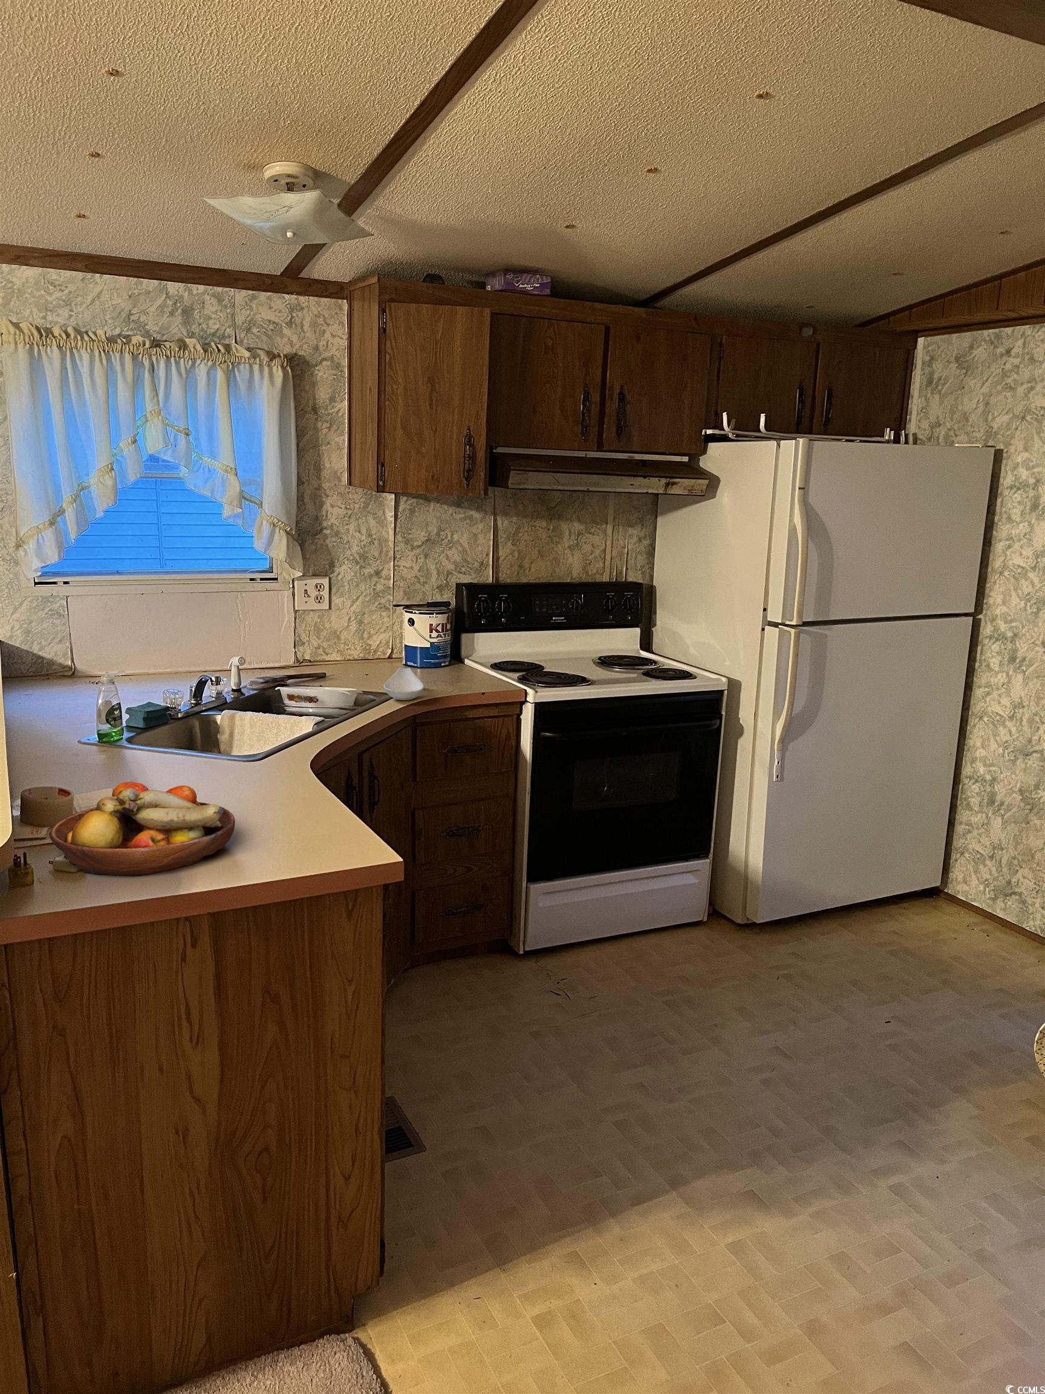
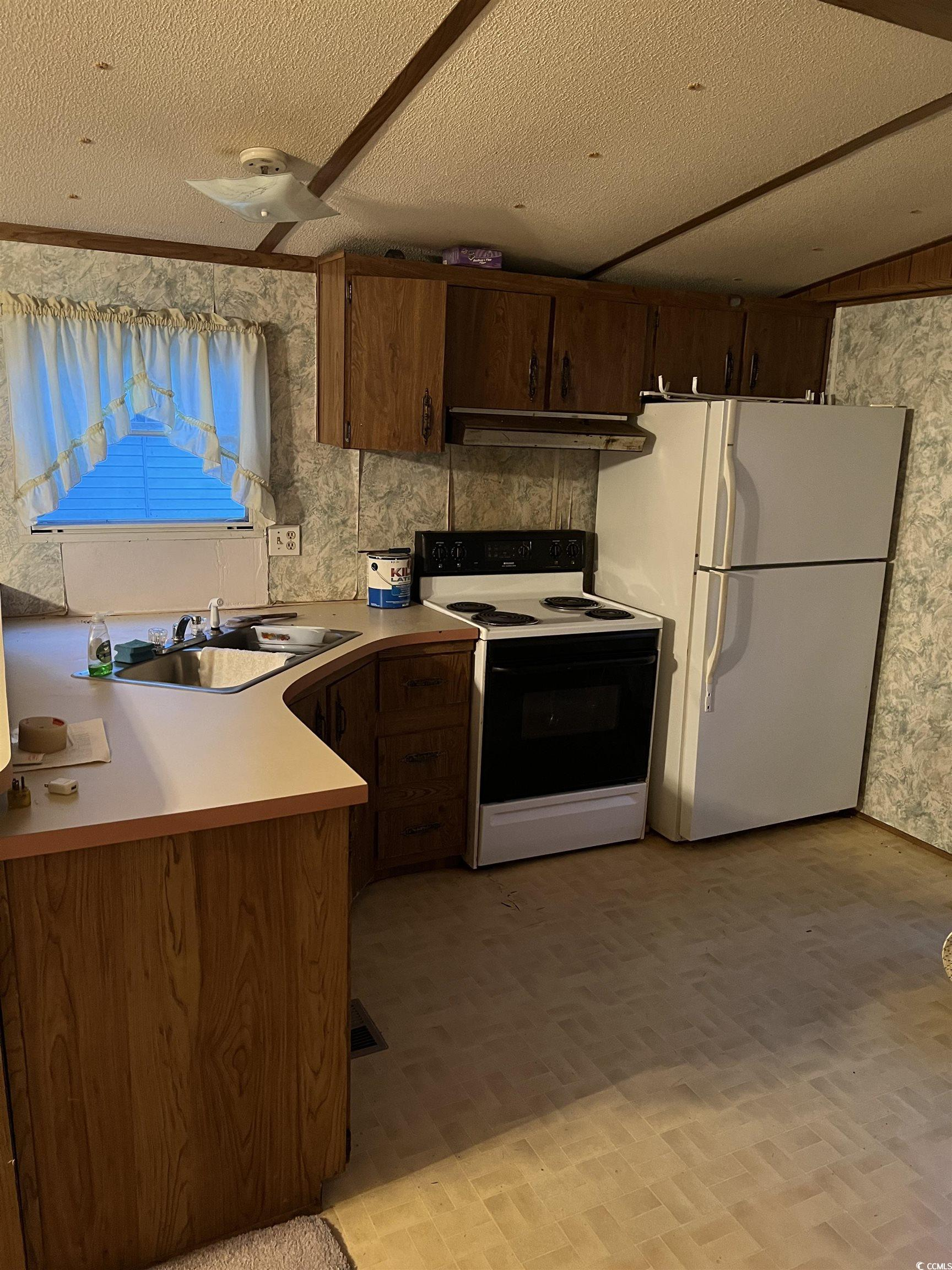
- fruit bowl (147, 817)
- spoon rest (403, 683)
